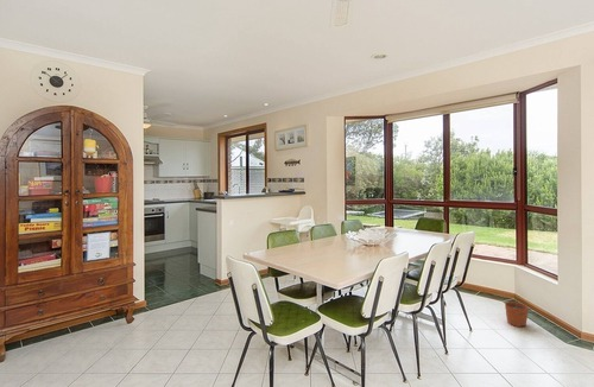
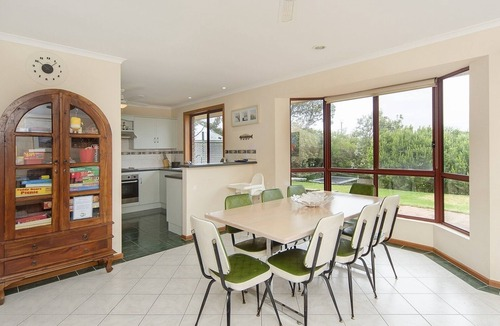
- plant pot (516, 310)
